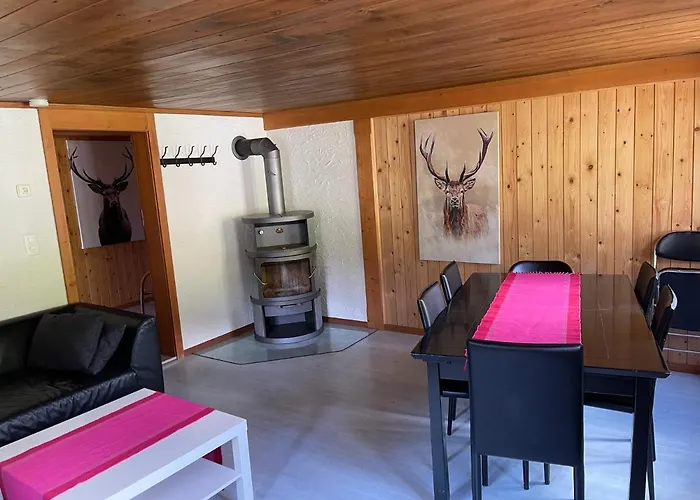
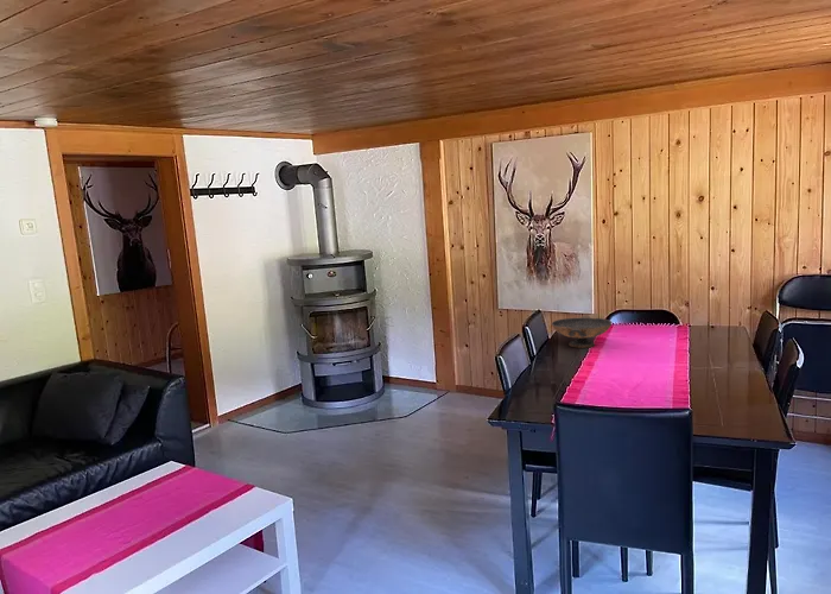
+ decorative bowl (582, 333)
